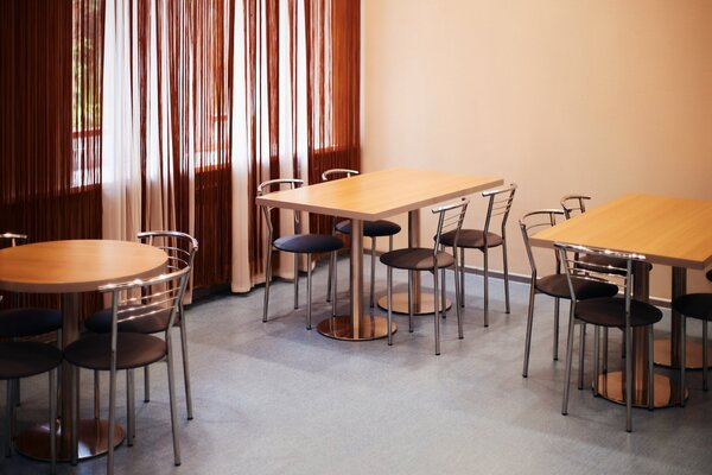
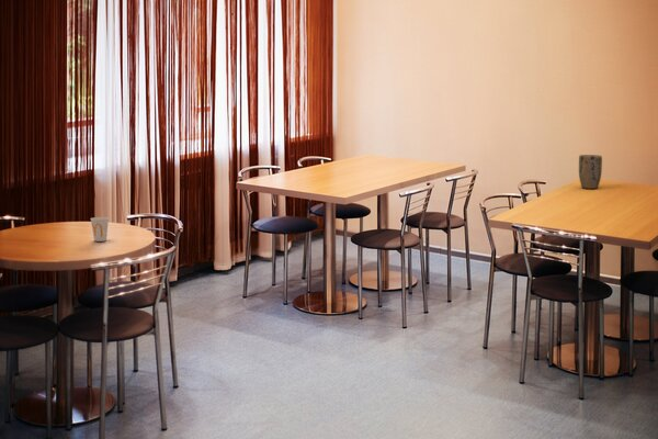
+ cup (100, 229)
+ plant pot (590, 171)
